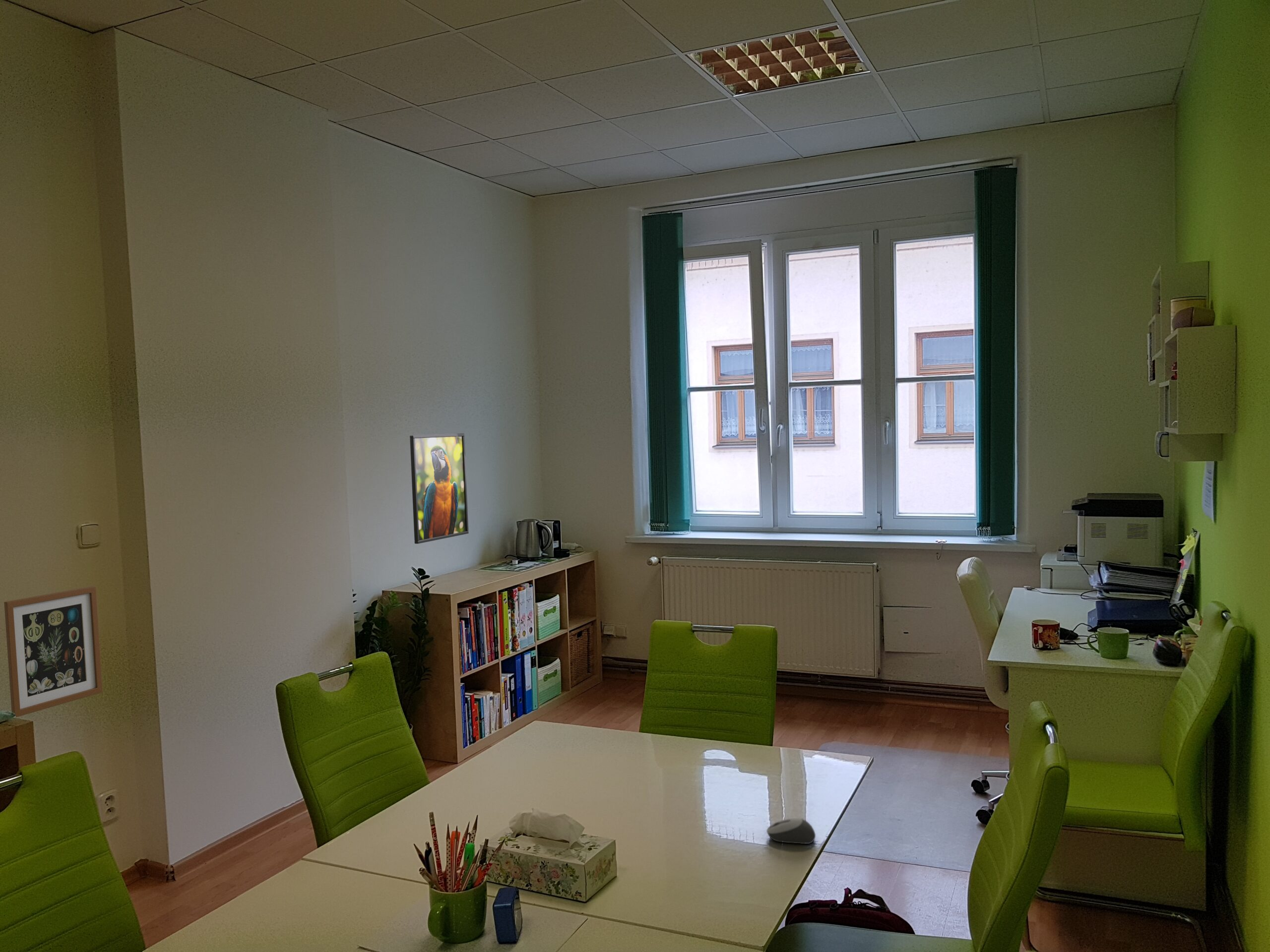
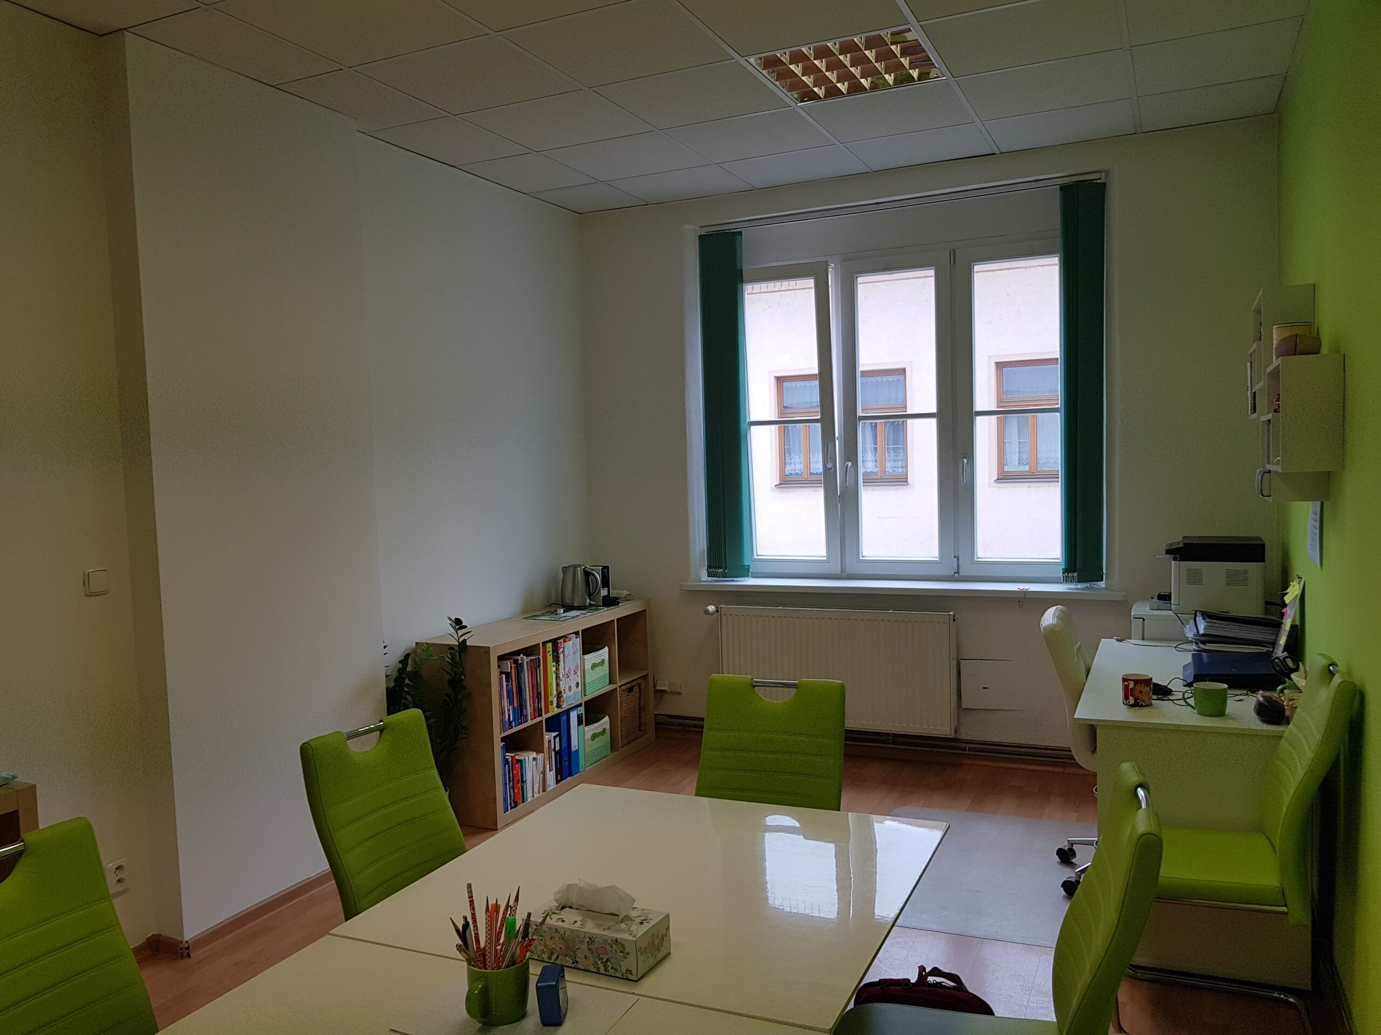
- computer mouse (791, 829)
- wall art (56, 649)
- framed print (440, 486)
